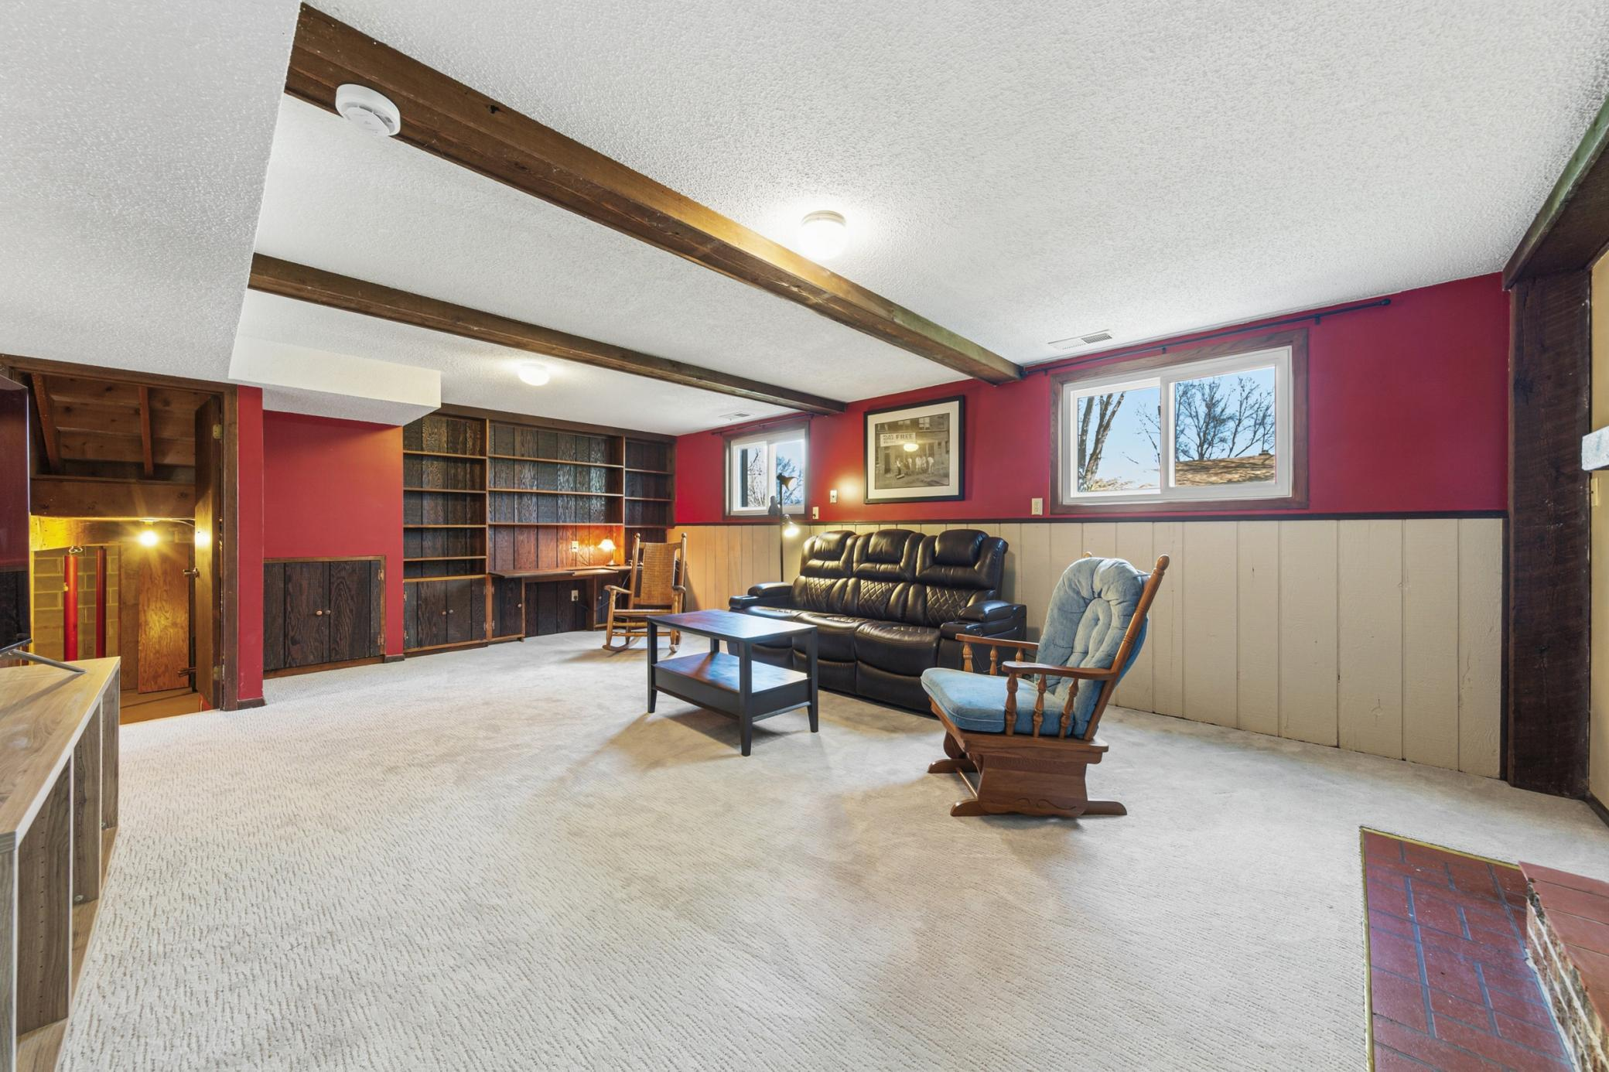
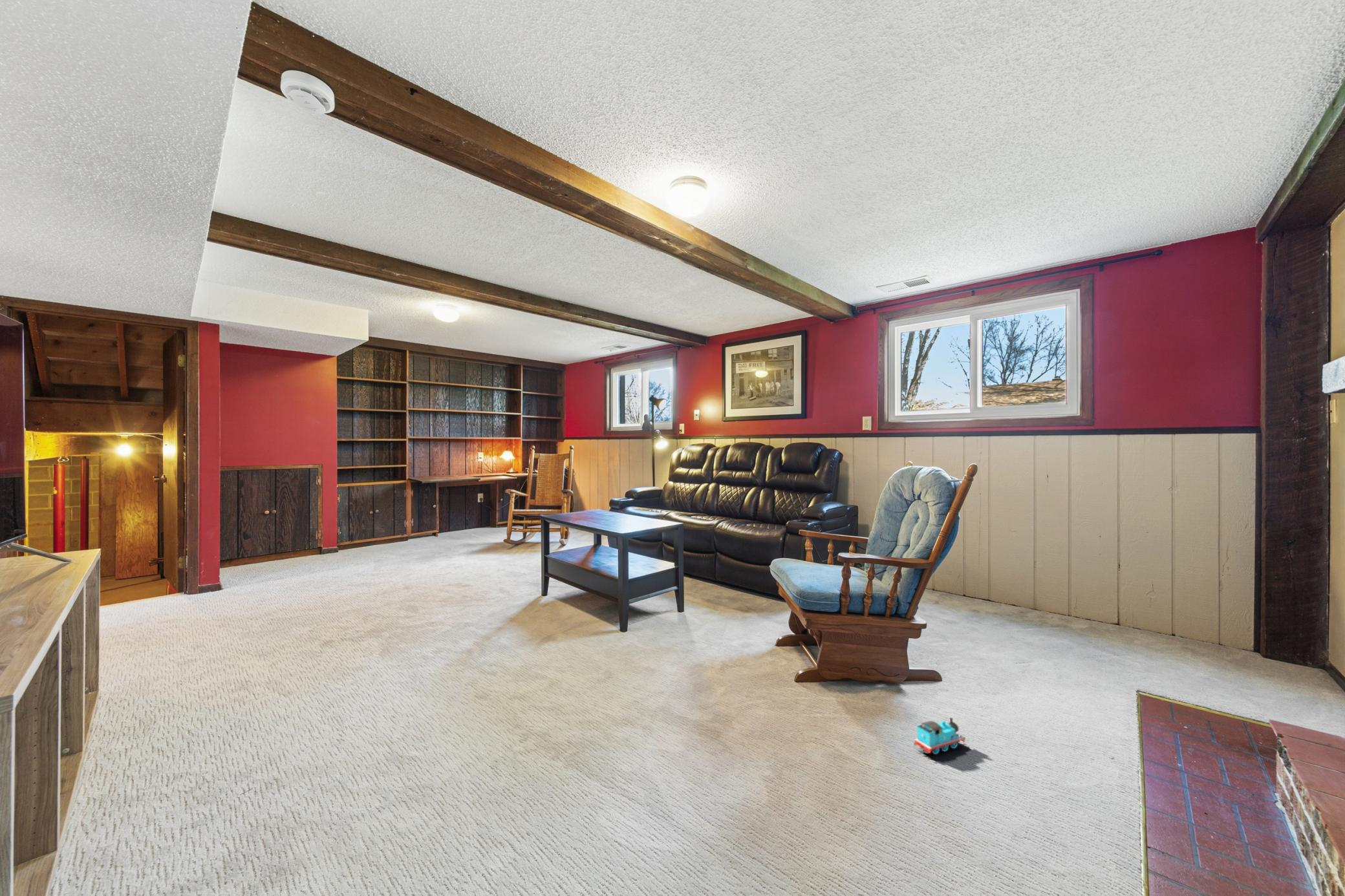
+ toy train (940, 734)
